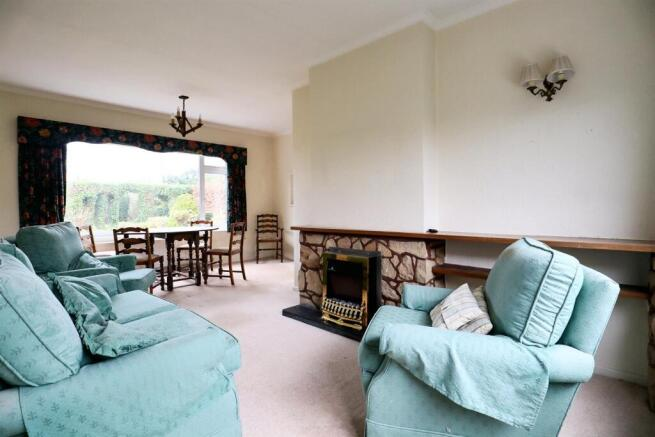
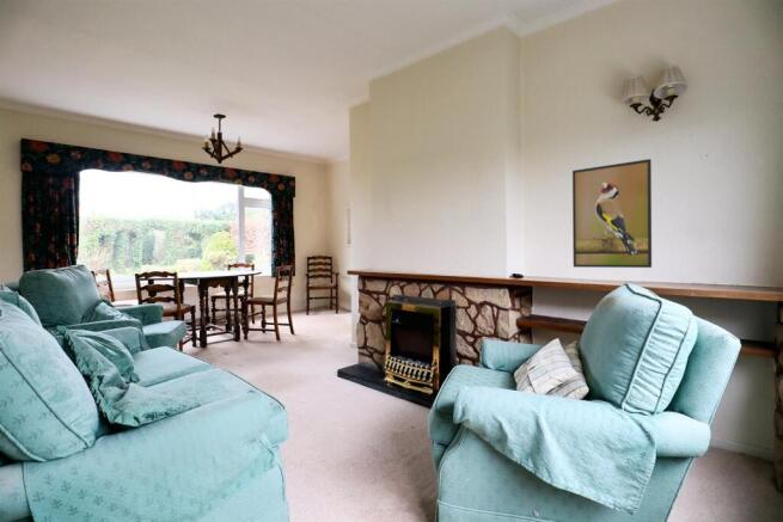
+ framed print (610, 216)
